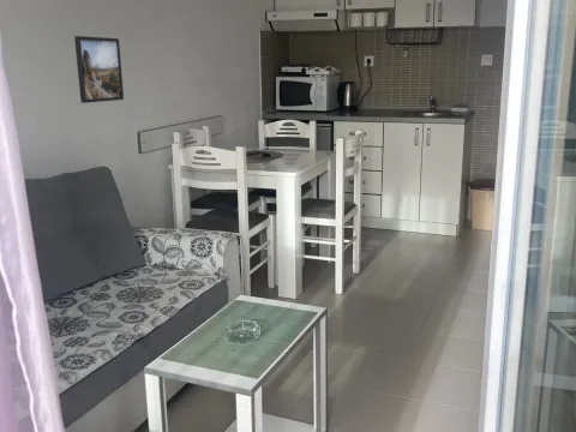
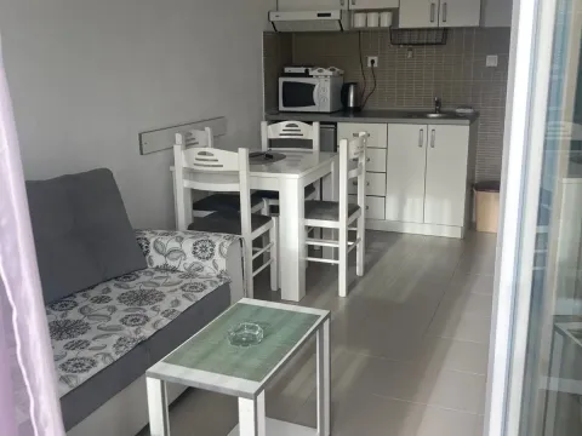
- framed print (100, 70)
